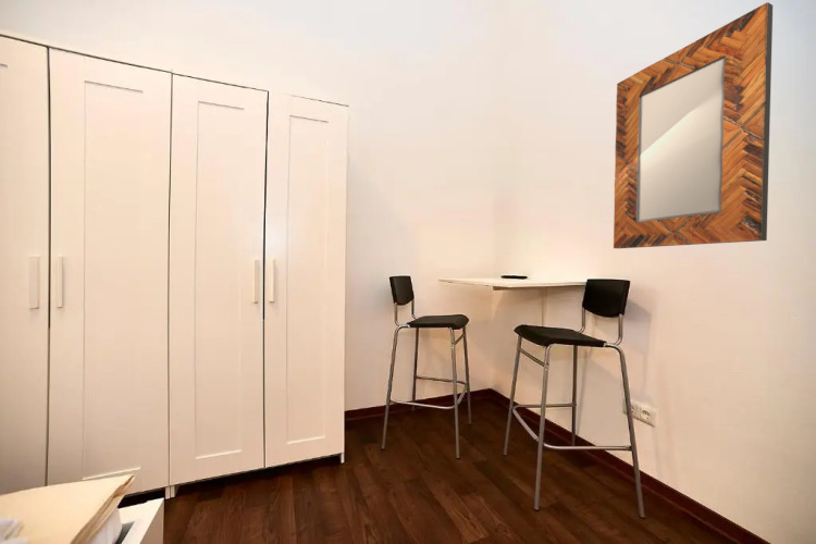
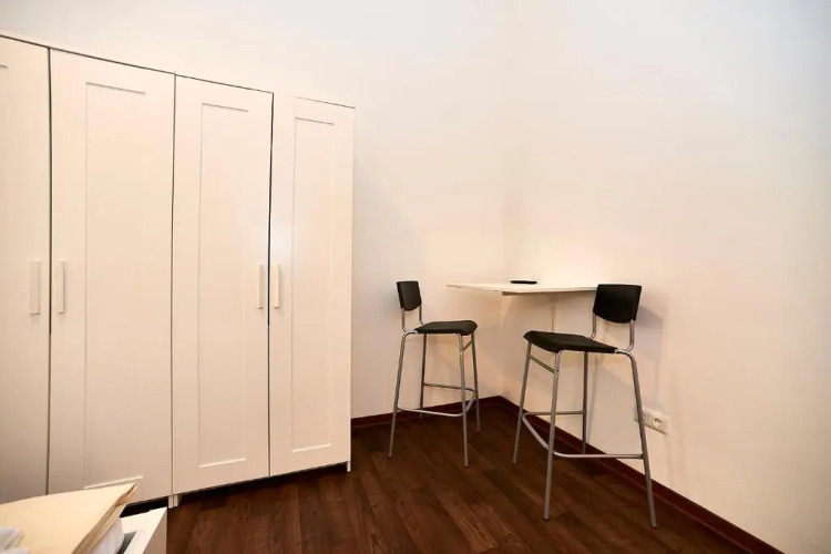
- home mirror (678, 148)
